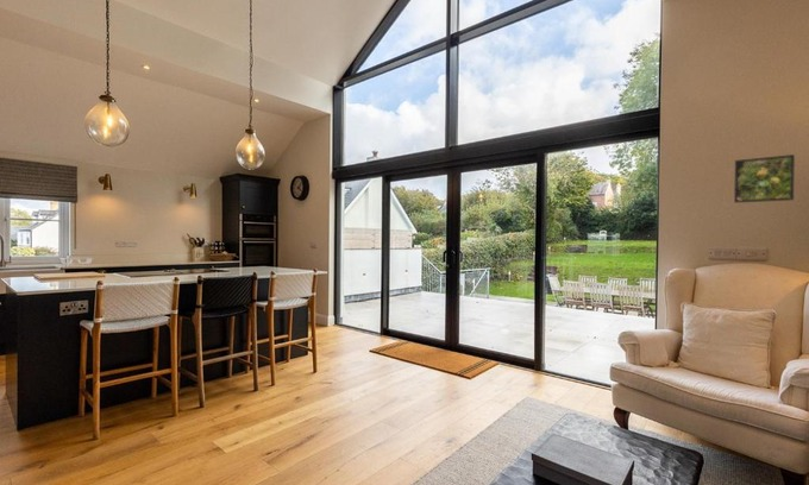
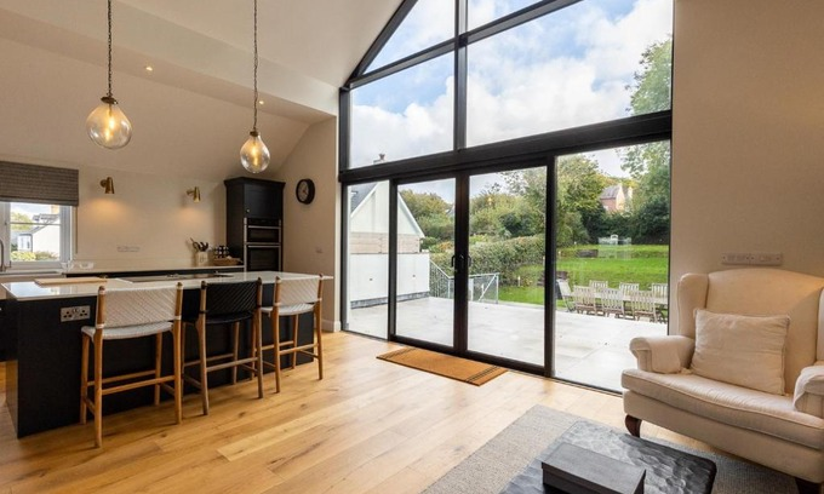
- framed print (763, 179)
